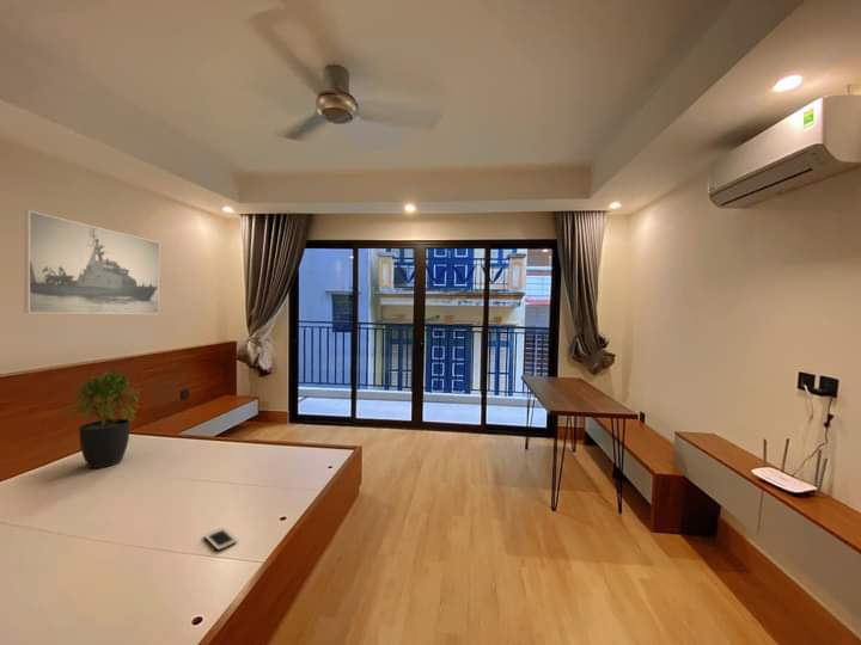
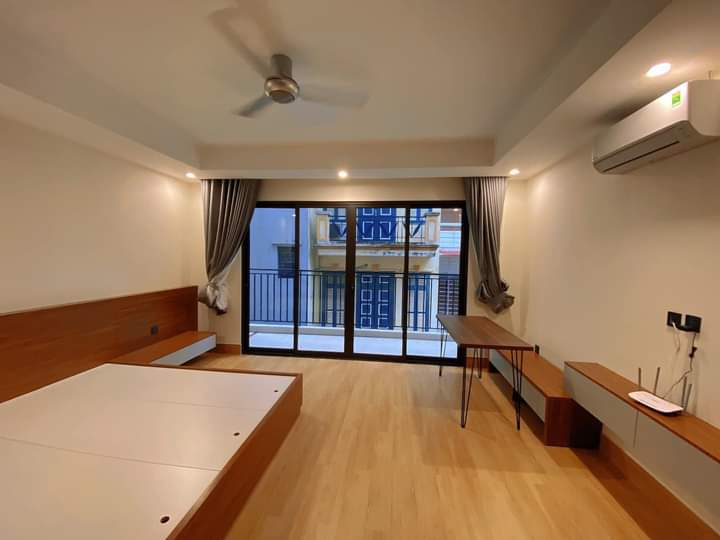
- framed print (103, 271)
- cell phone (220, 539)
- potted plant (104, 417)
